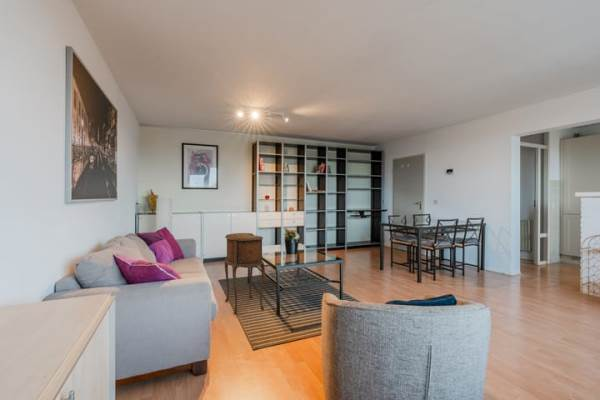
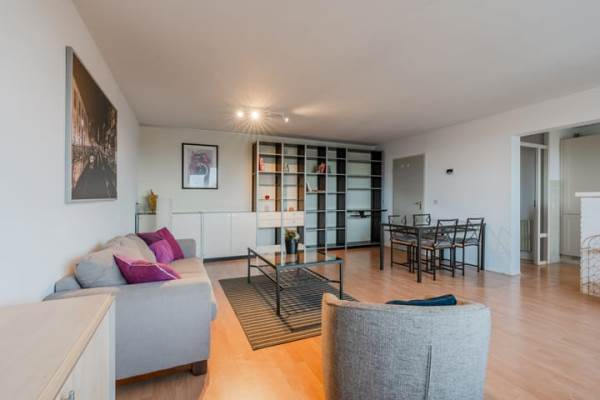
- side table (243, 267)
